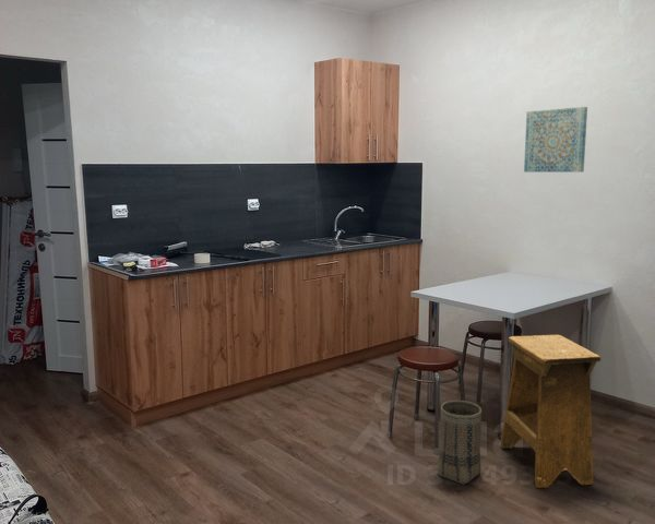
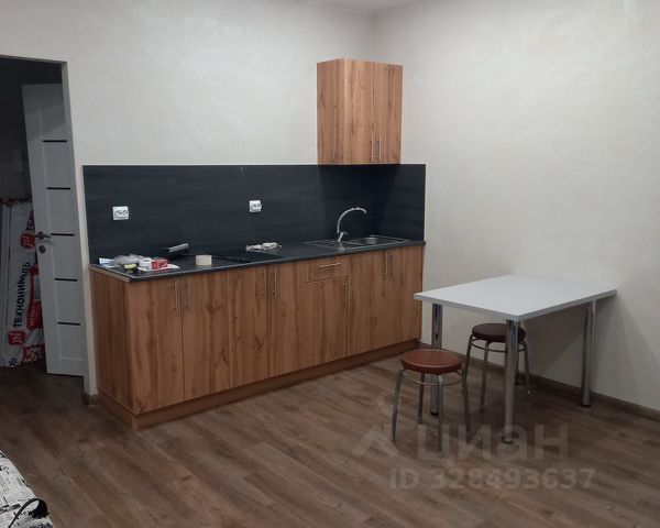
- basket (460, 441)
- stool (547, 405)
- wall art (553, 141)
